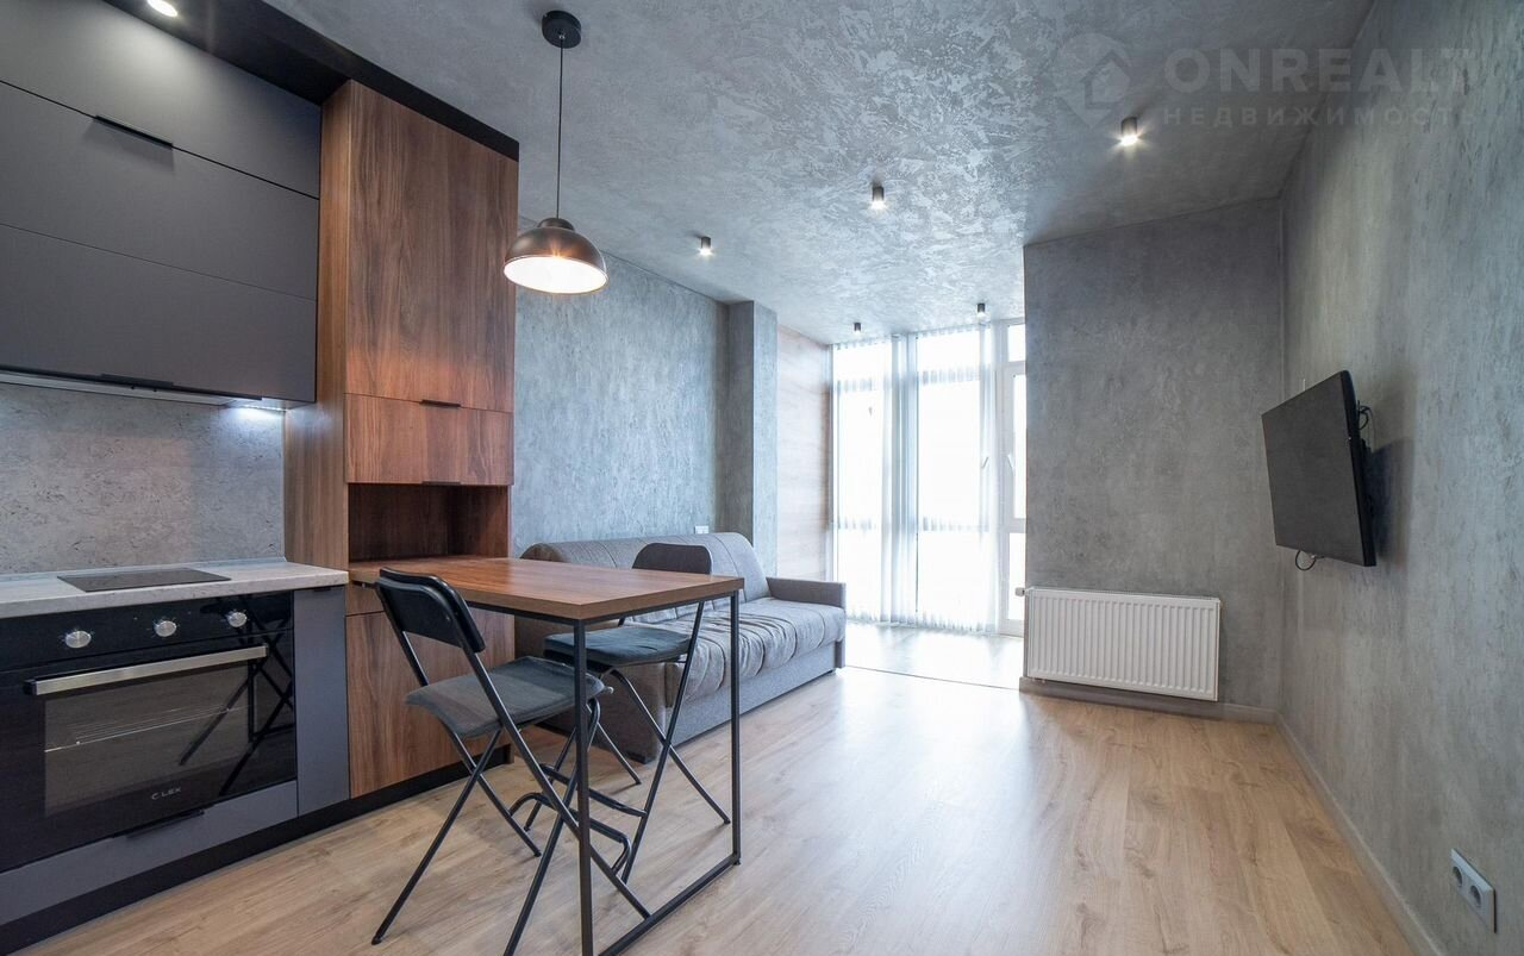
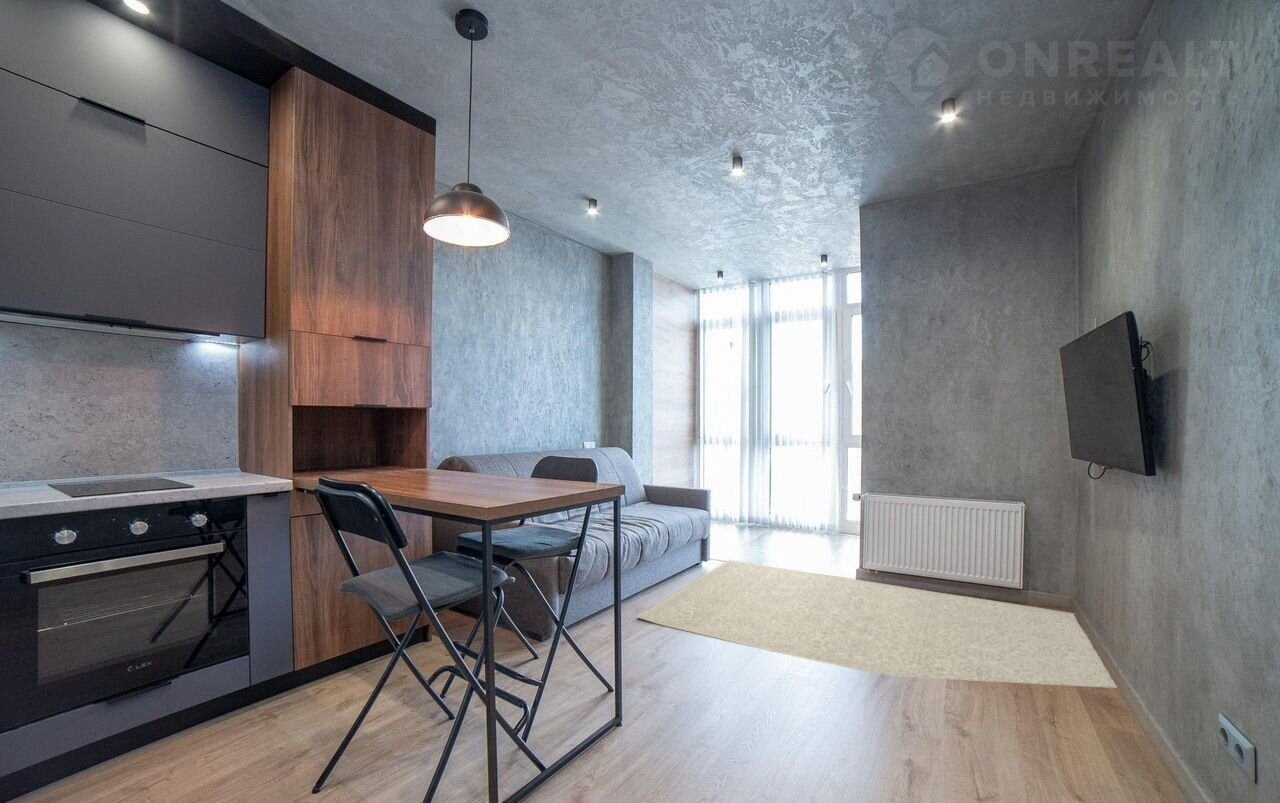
+ rug (868, 617)
